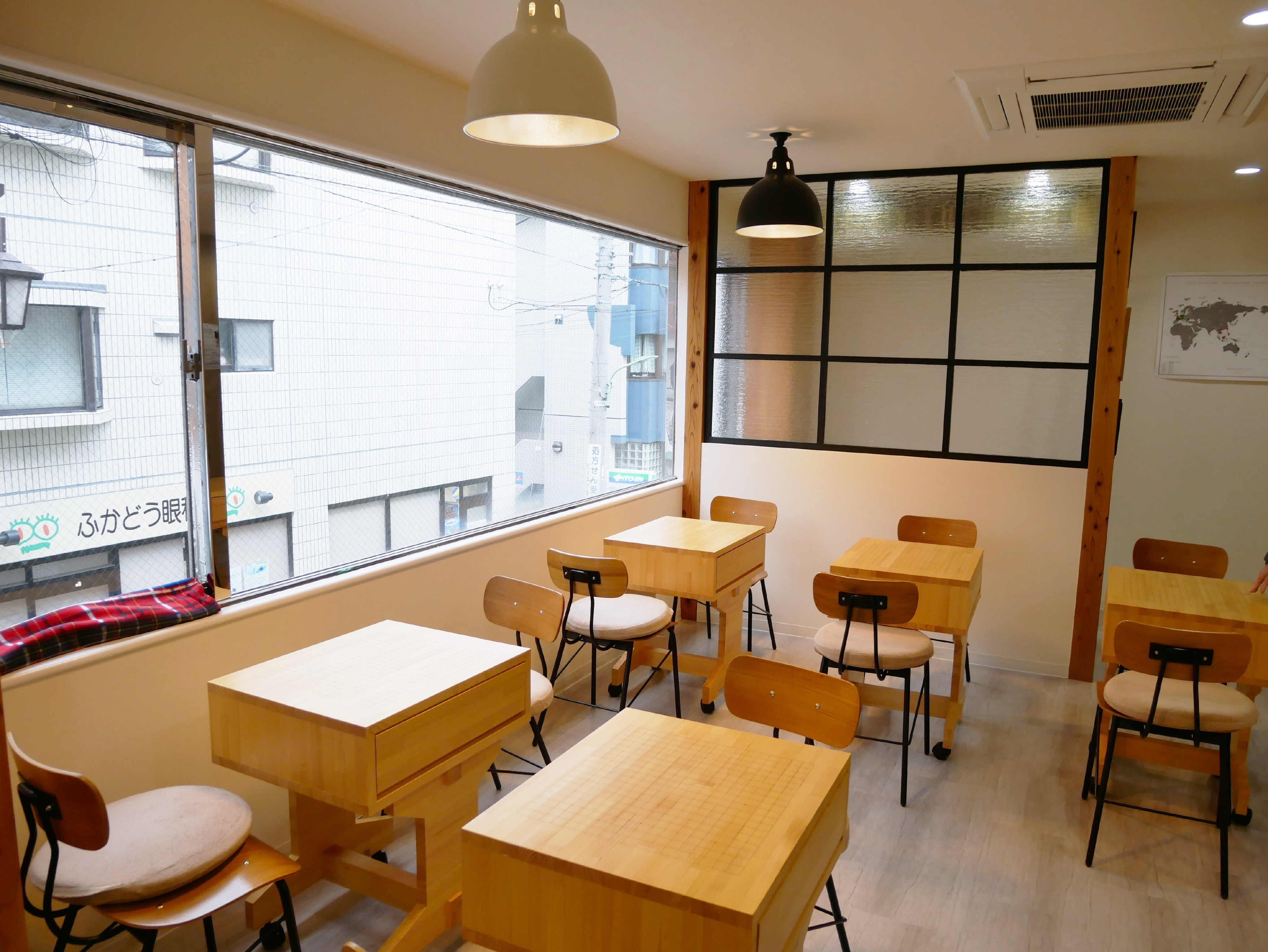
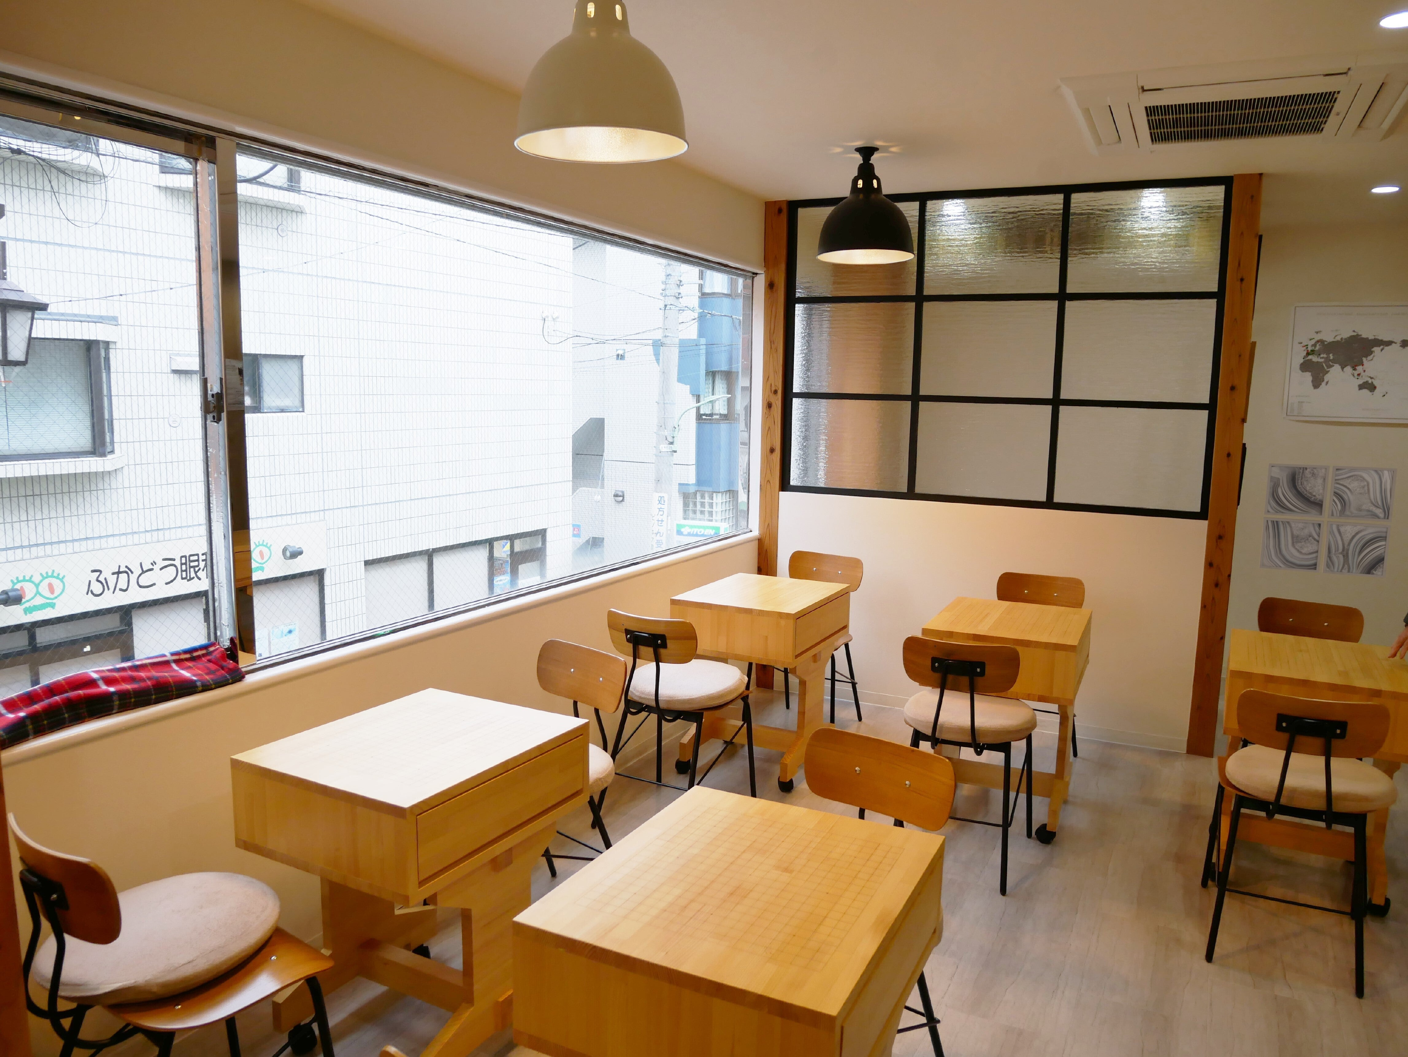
+ wall art (1324, 517)
